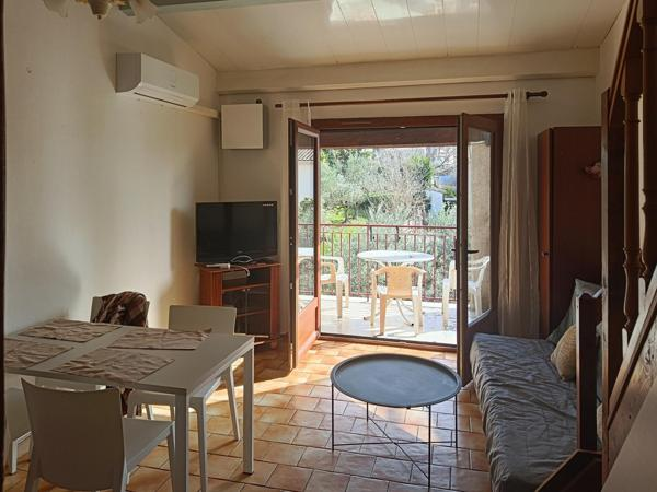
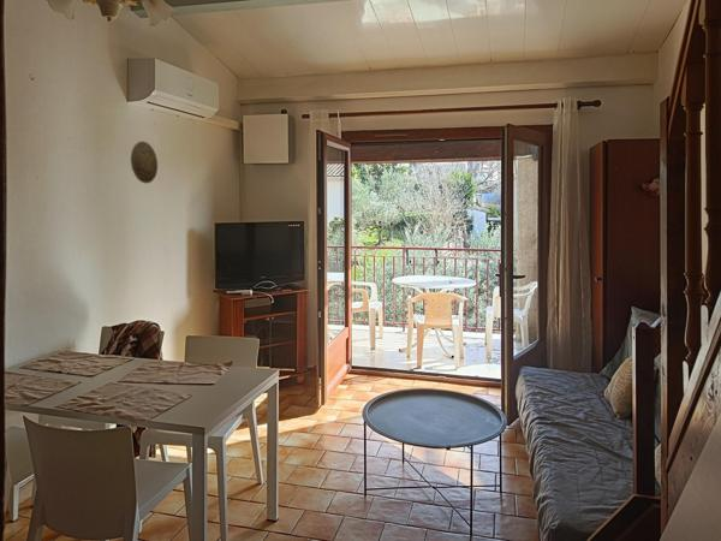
+ decorative plate (145, 162)
